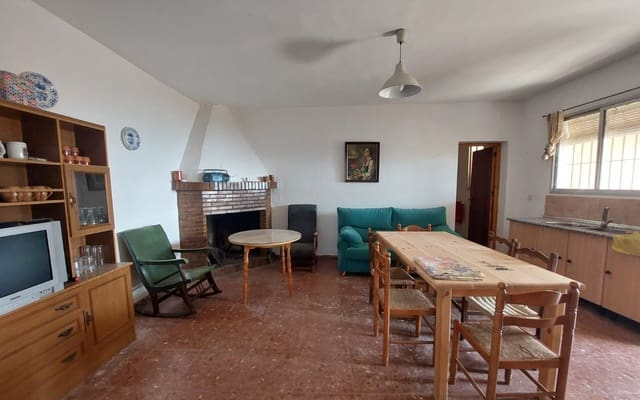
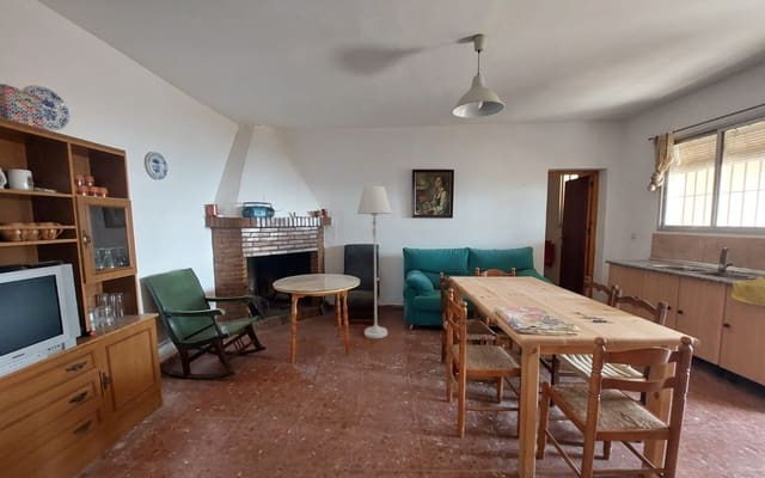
+ floor lamp (374, 262)
